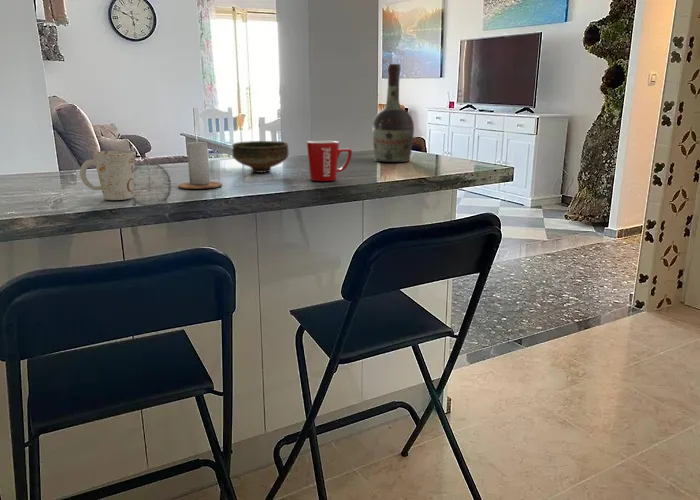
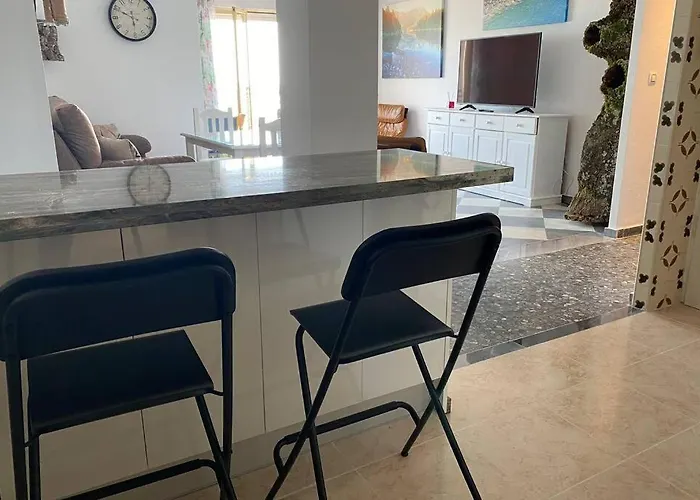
- mug (330, 160)
- cognac bottle (393, 113)
- bowl (260, 157)
- mug (107, 175)
- candle (198, 155)
